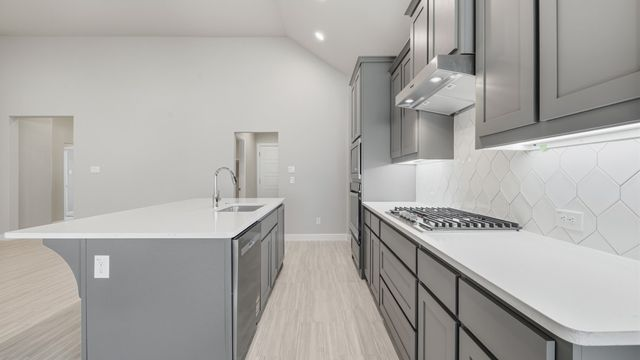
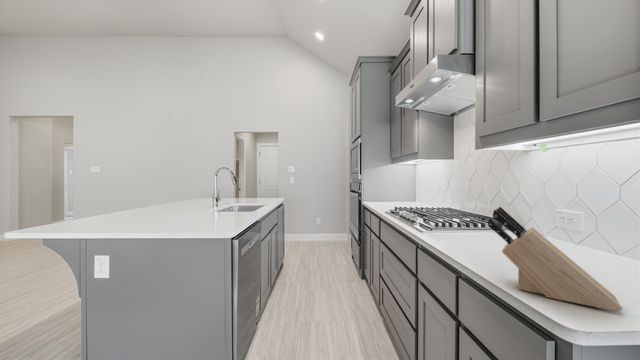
+ knife block (545, 250)
